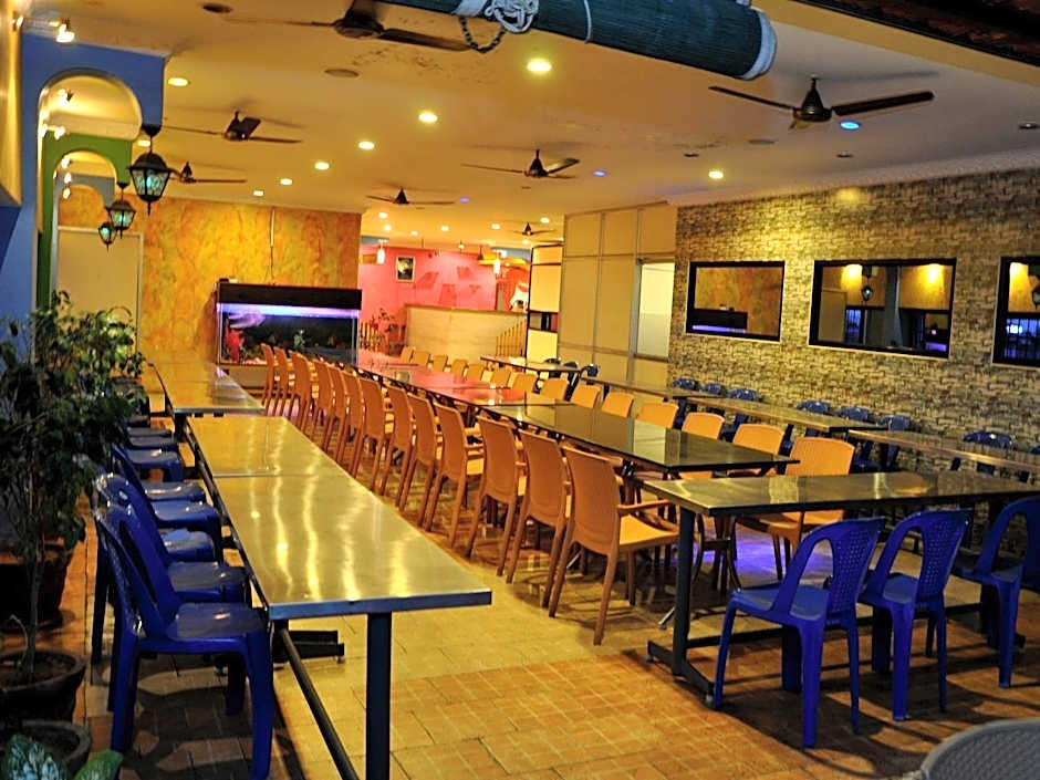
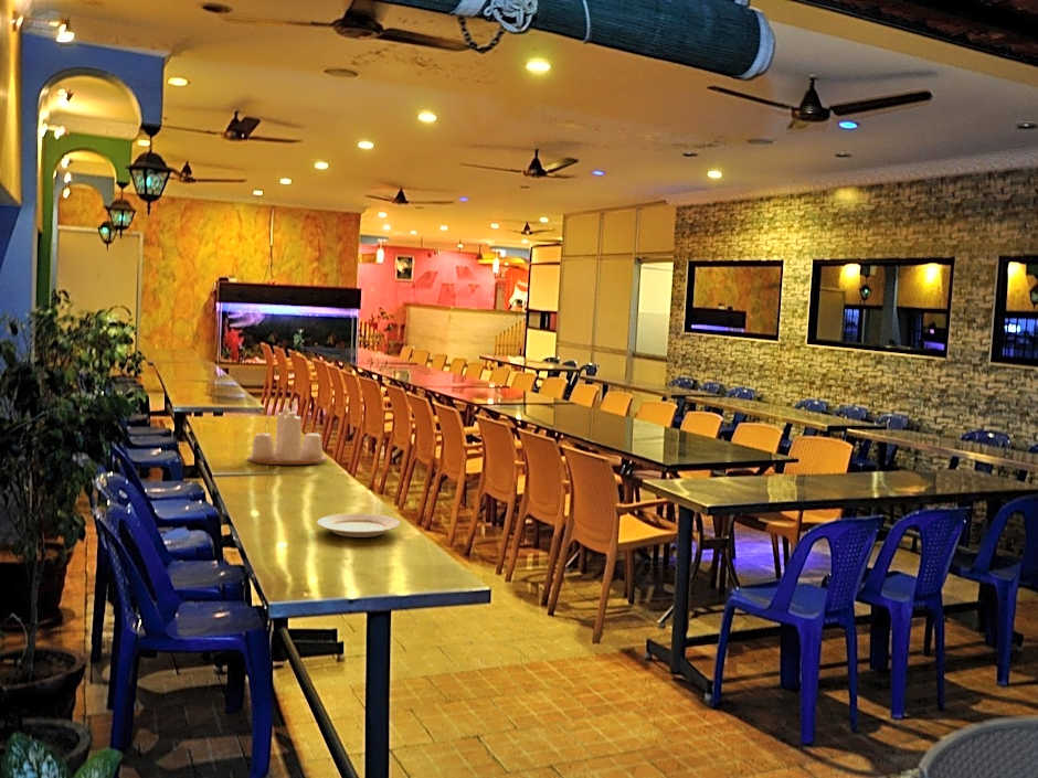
+ condiment set (288, 429)
+ plate (358, 526)
